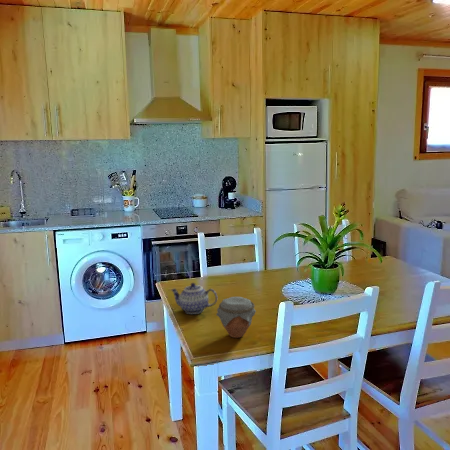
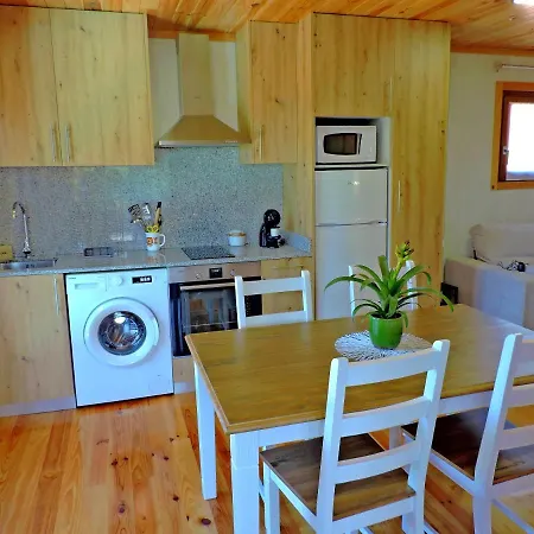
- teapot (193, 296)
- jar (236, 317)
